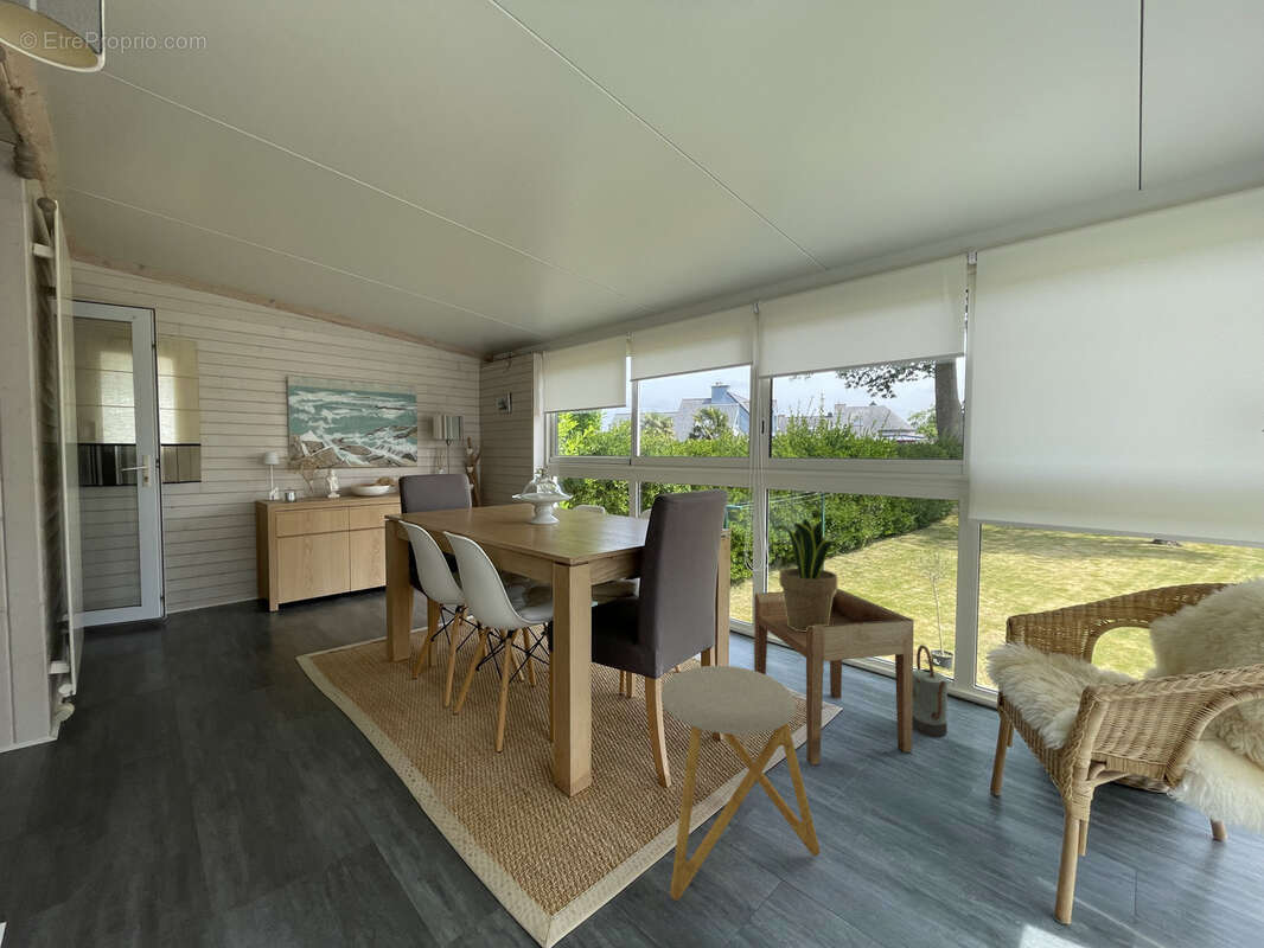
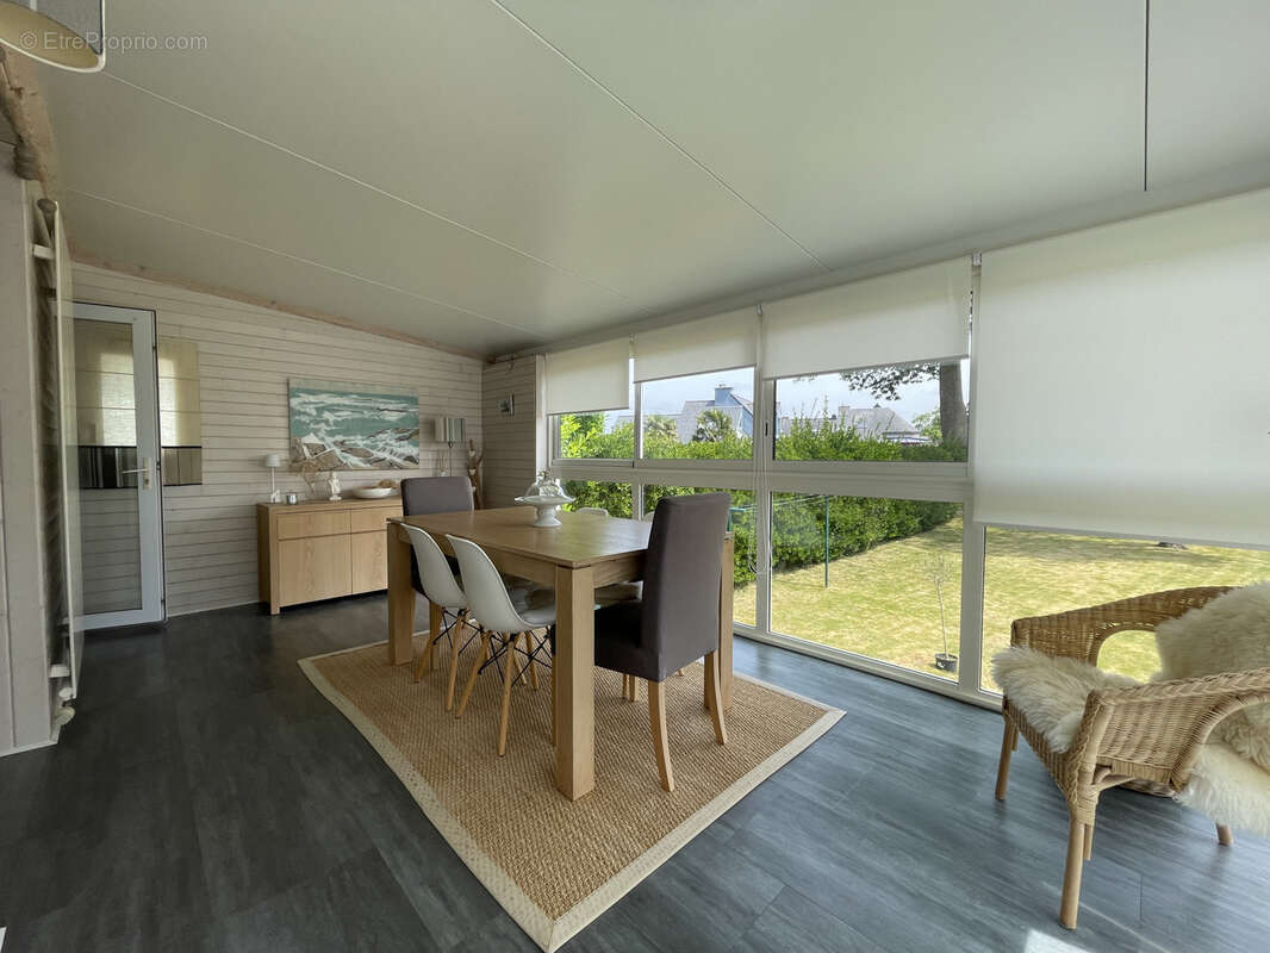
- stool (696, 769)
- watering can (930, 690)
- side table (823, 662)
- potted plant (809, 571)
